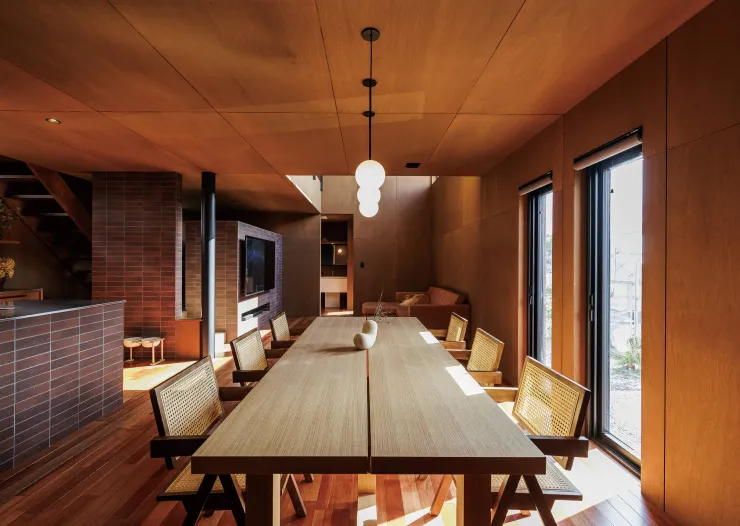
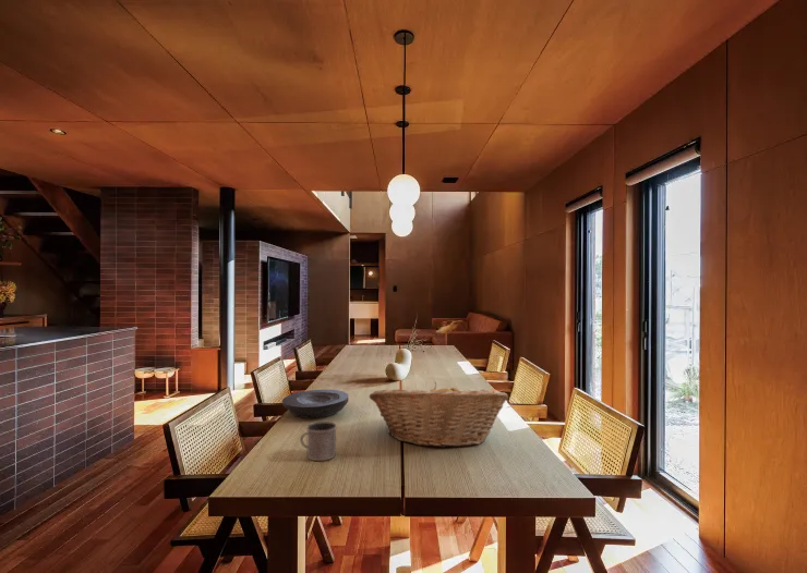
+ plate (315, 404)
+ mug (317, 440)
+ fruit basket (437, 406)
